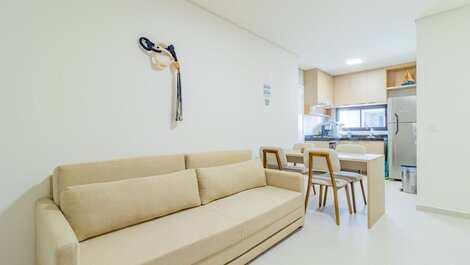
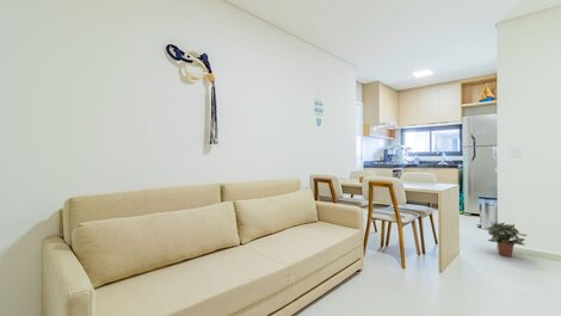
+ potted plant (505, 238)
